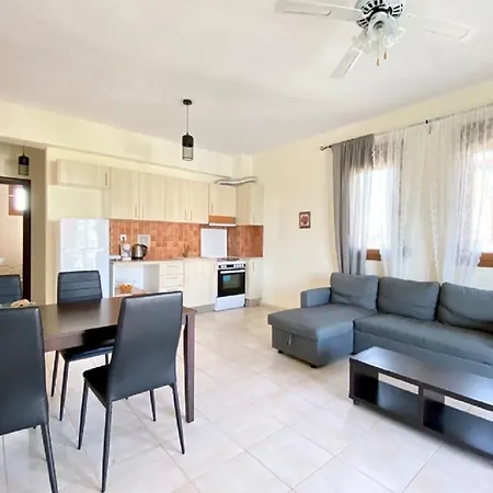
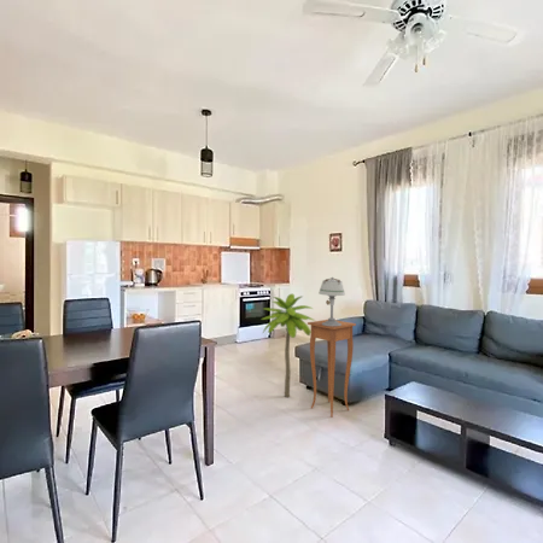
+ side table (331, 366)
+ table lamp (331, 300)
+ palm tree (287, 345)
